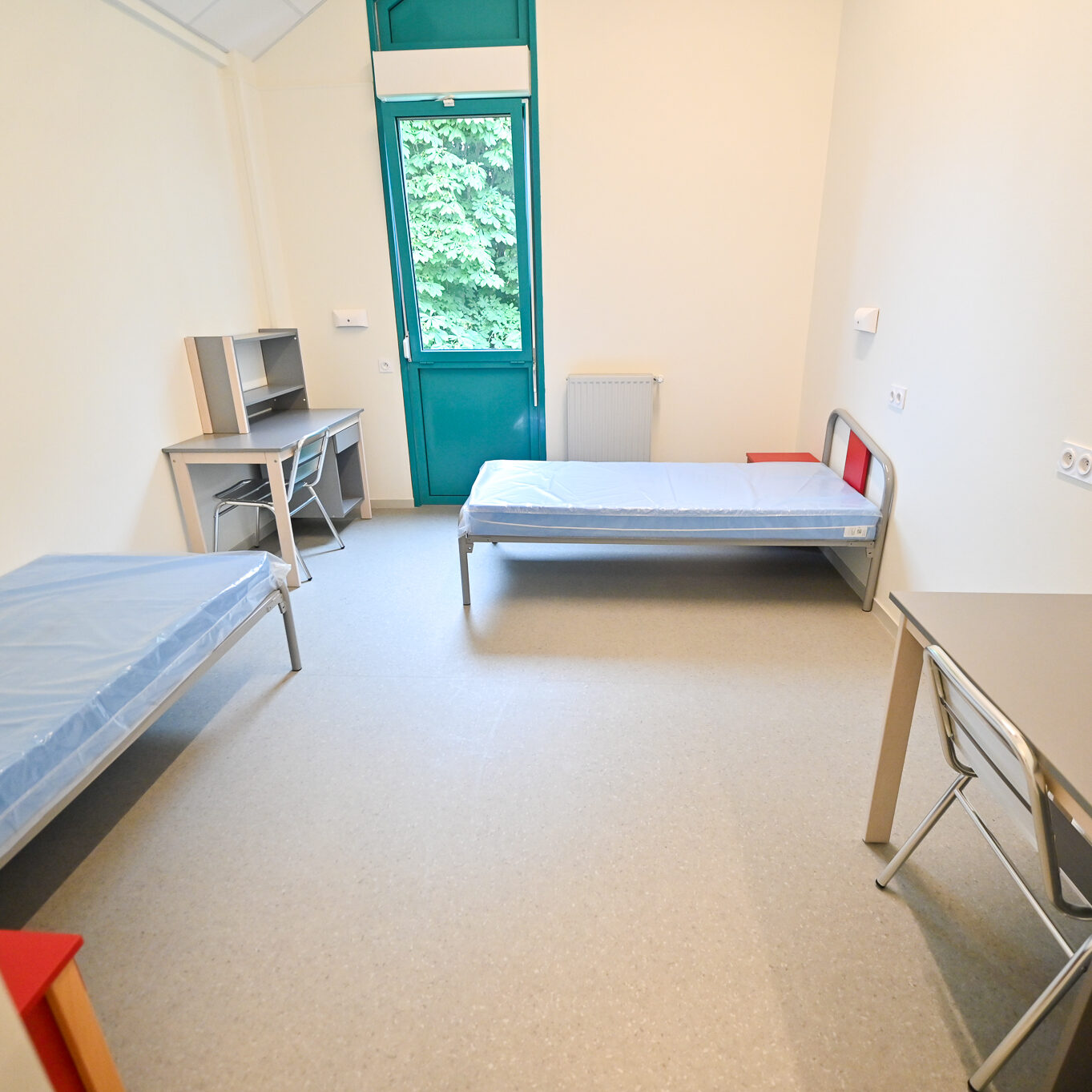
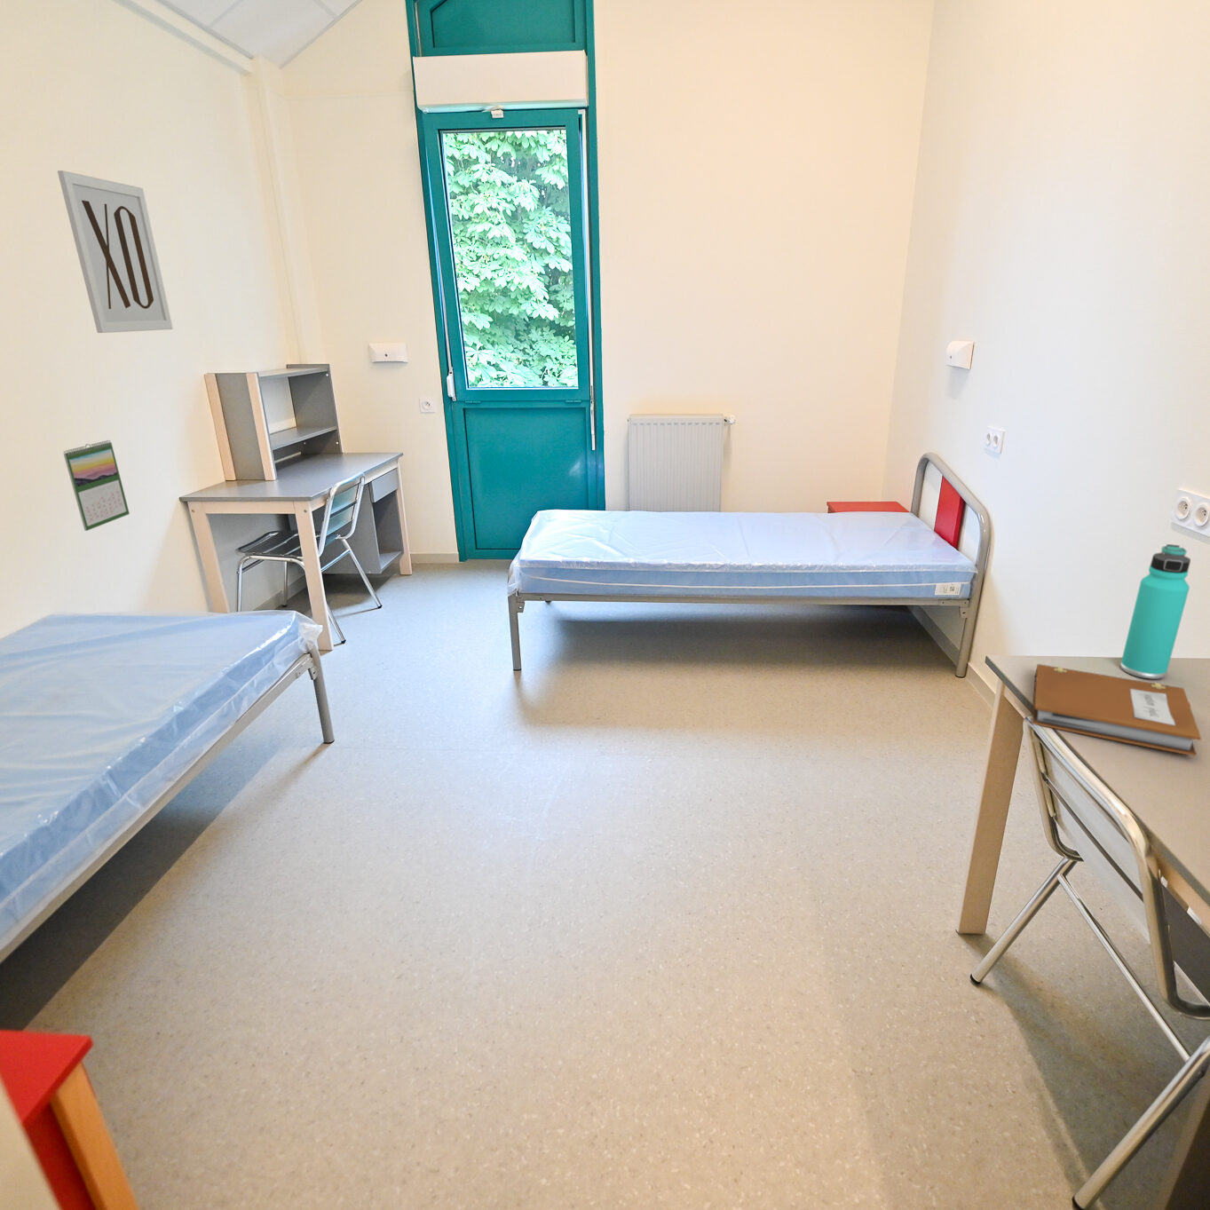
+ wall art (121, 257)
+ thermos bottle (1158, 609)
+ calendar (98, 483)
+ notebook (1112, 705)
